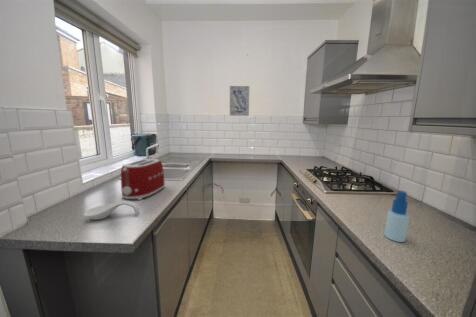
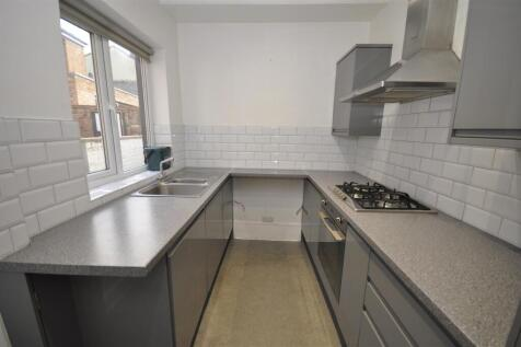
- spray bottle (398, 215)
- spoon rest (112, 209)
- toaster (143, 177)
- wall art (239, 101)
